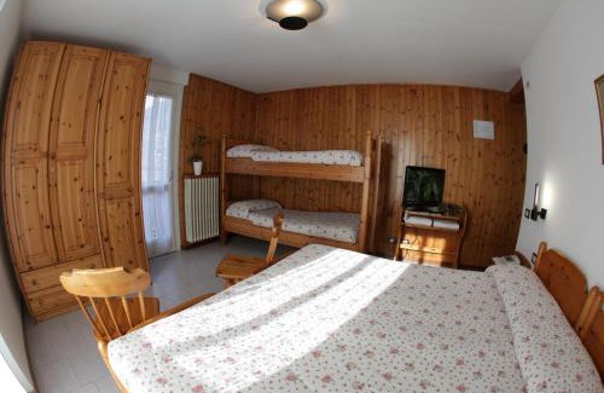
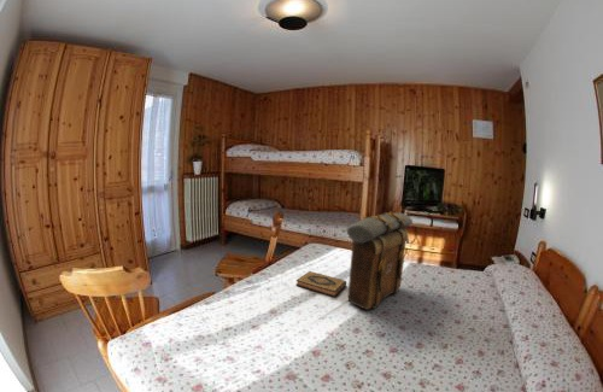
+ hardback book (321, 282)
+ backpack (380, 254)
